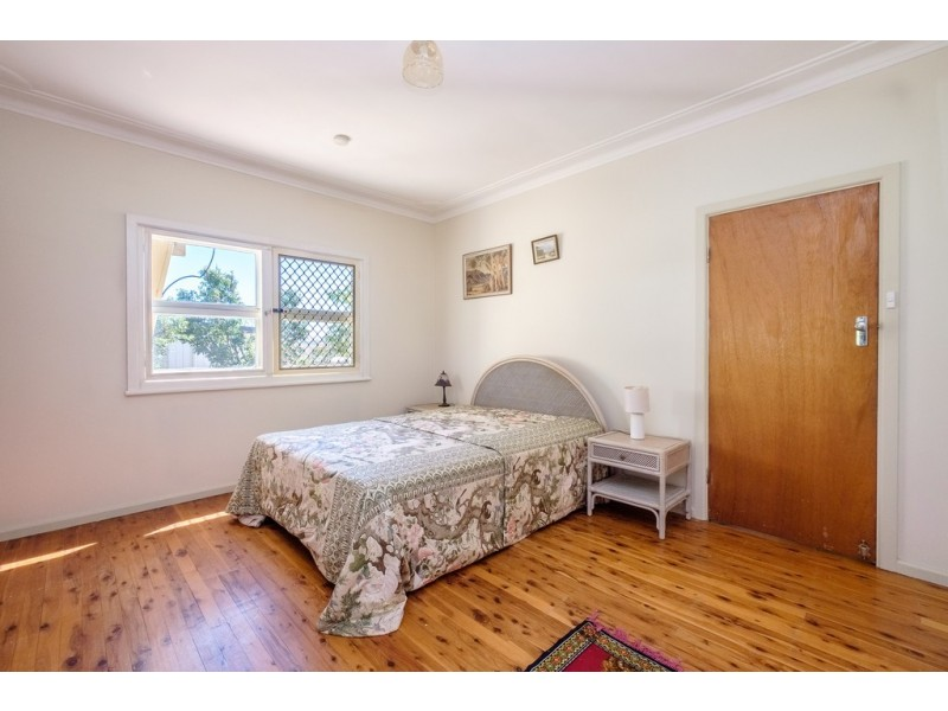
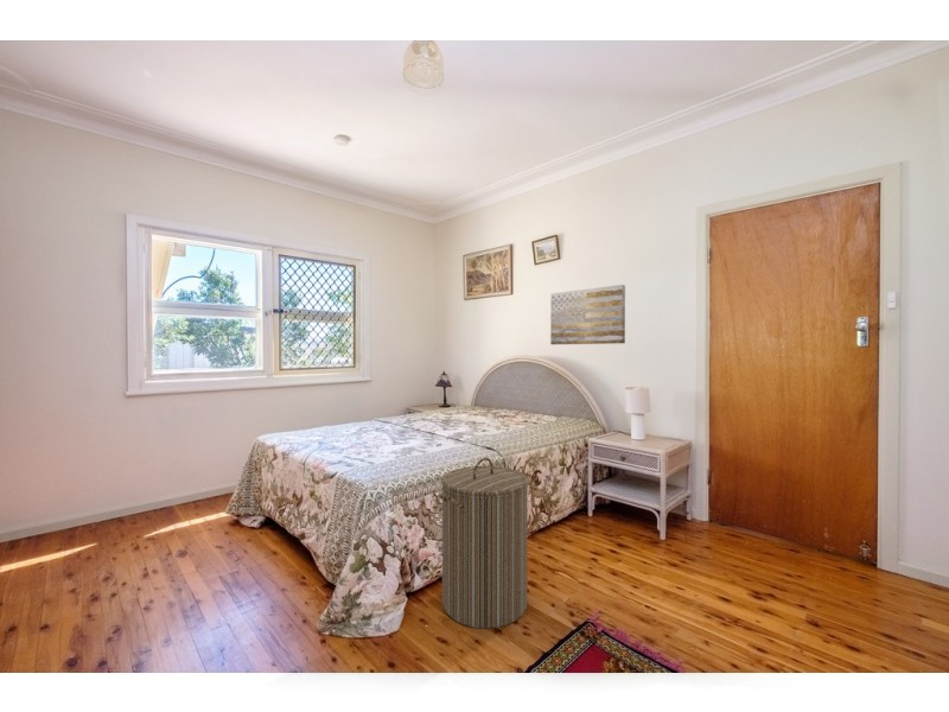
+ wall art (585, 317)
+ laundry hamper (484, 529)
